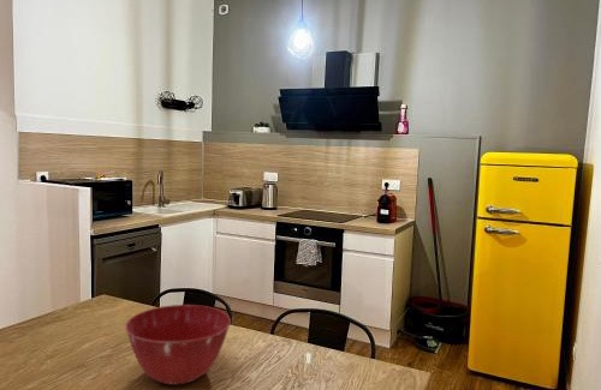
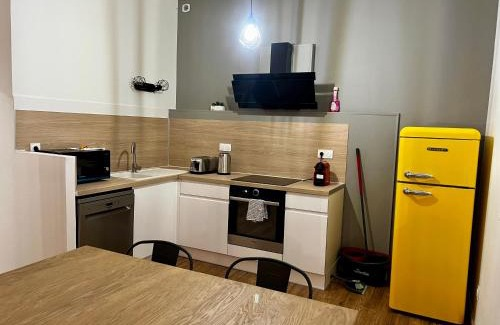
- mixing bowl (178, 347)
